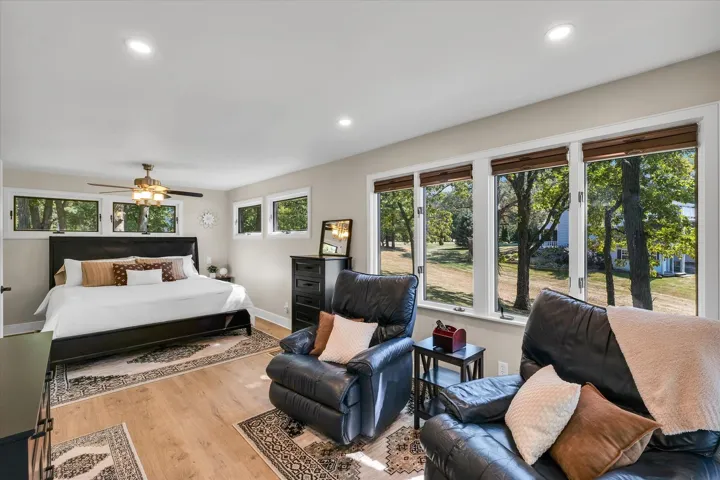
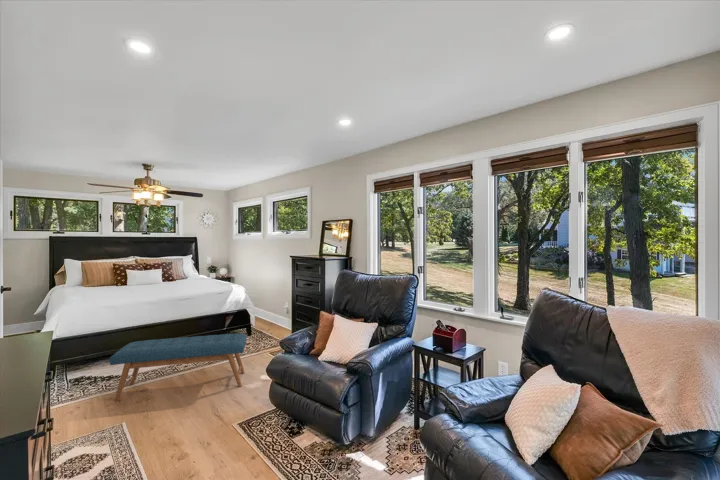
+ bench (185, 362)
